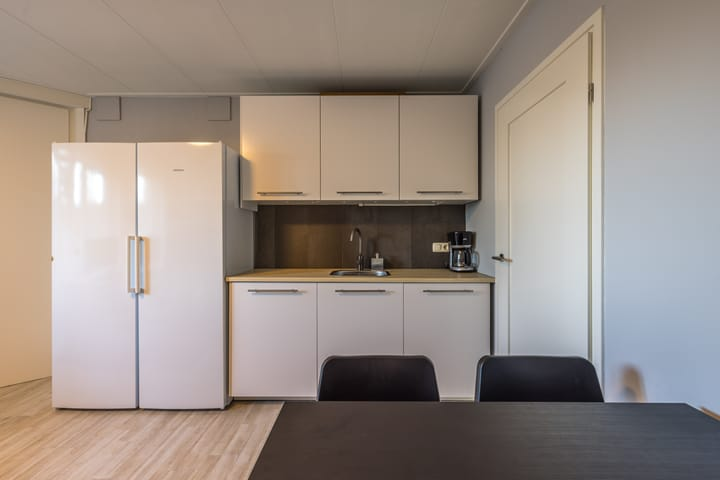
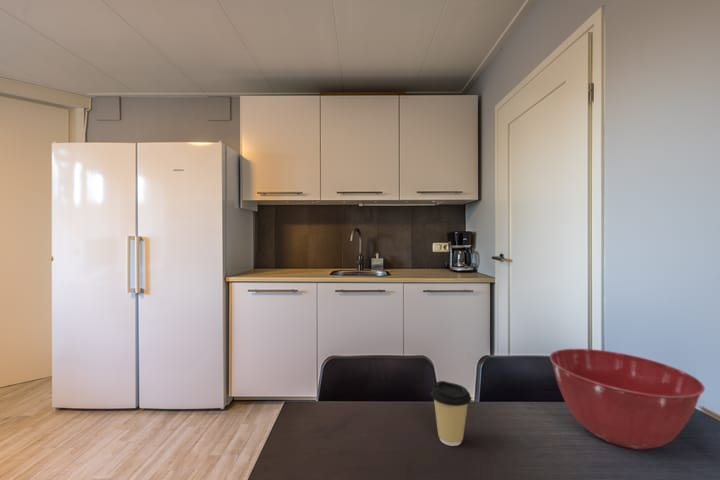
+ mixing bowl (618, 399)
+ coffee cup (450, 413)
